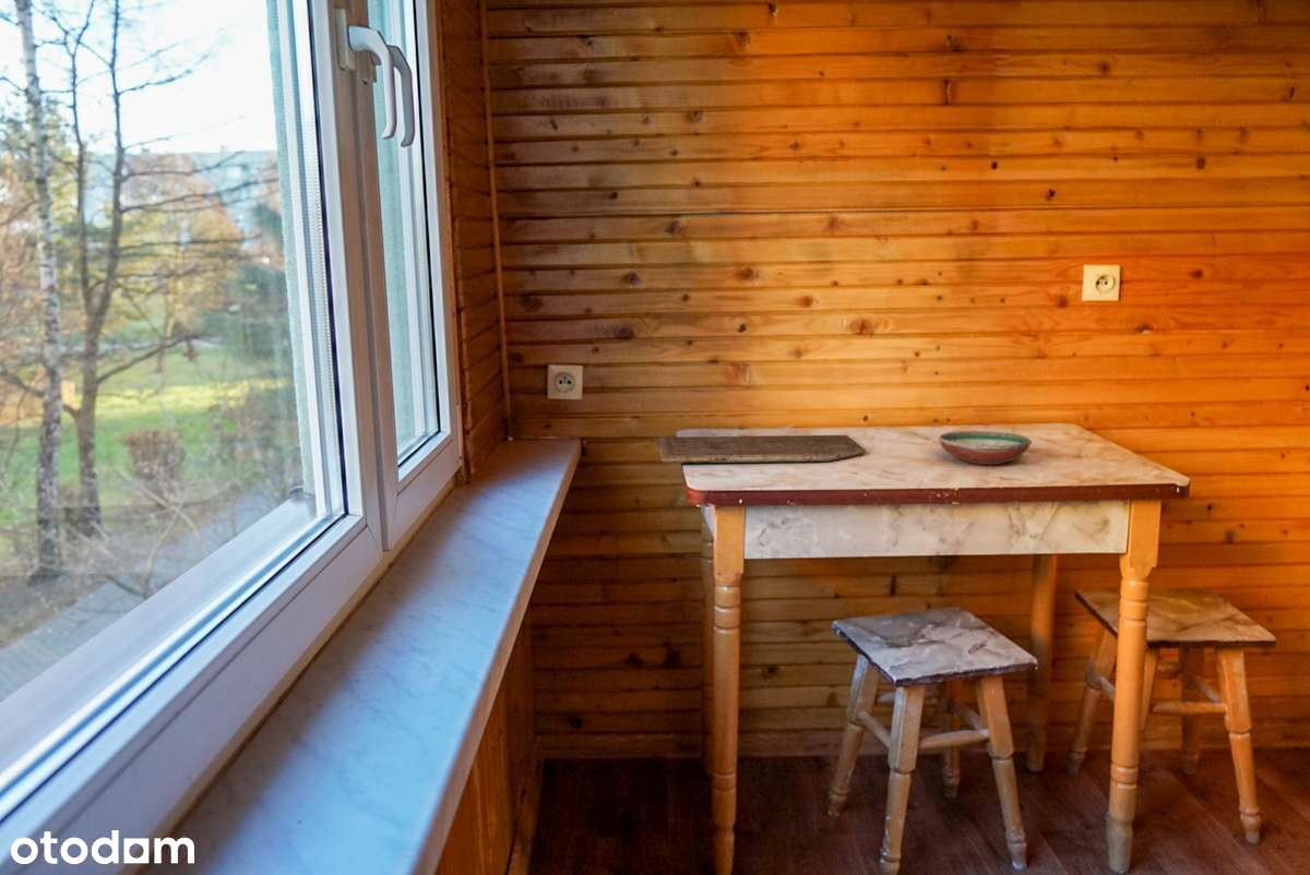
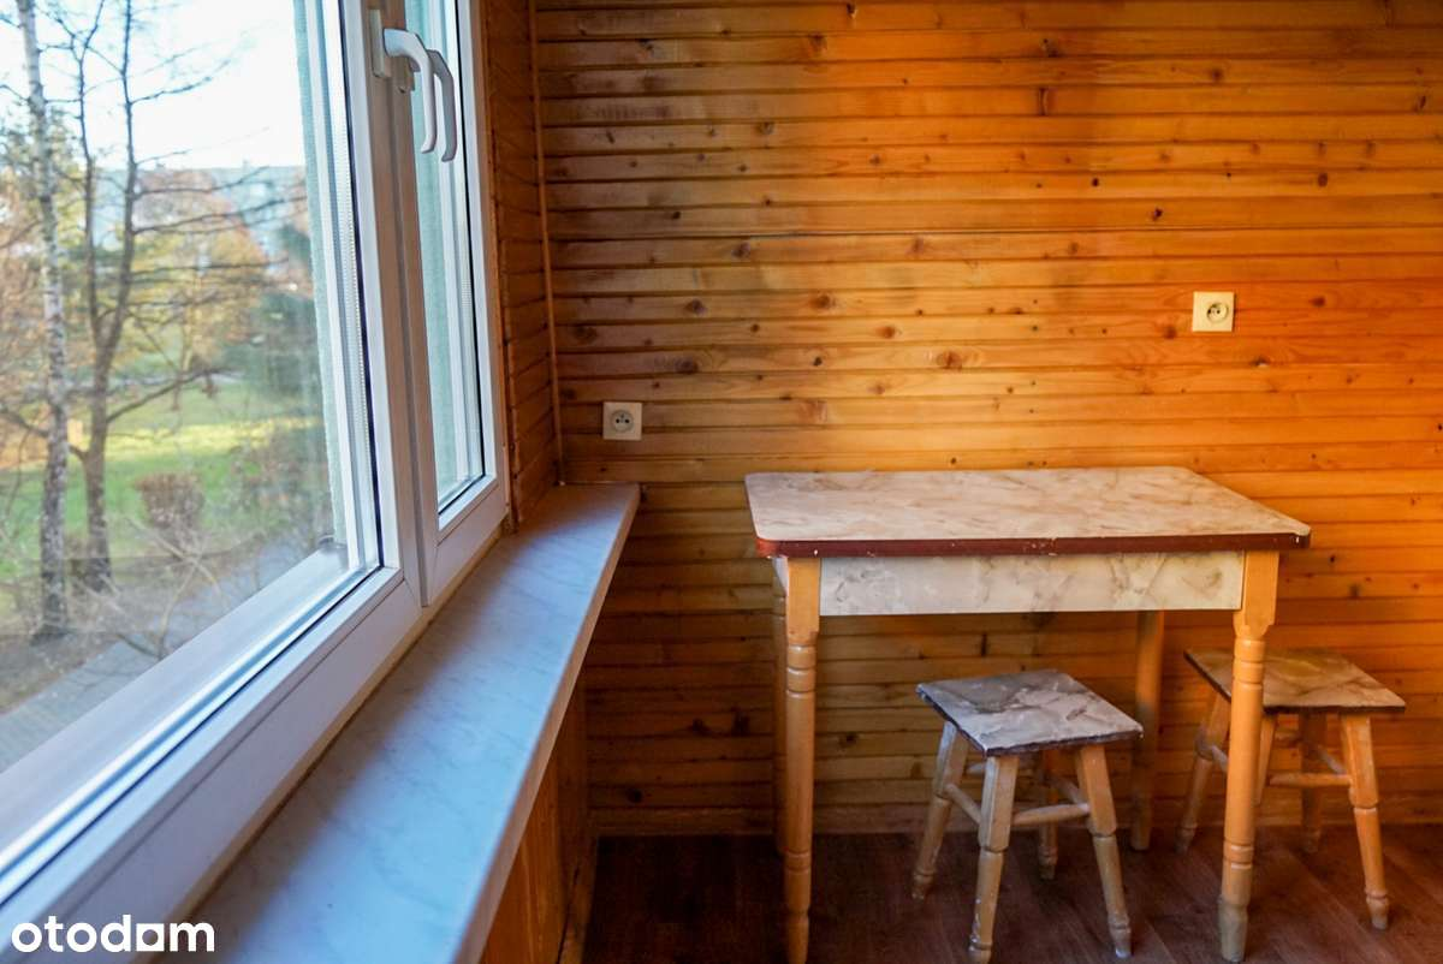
- cutting board (760, 447)
- decorative bowl (984, 448)
